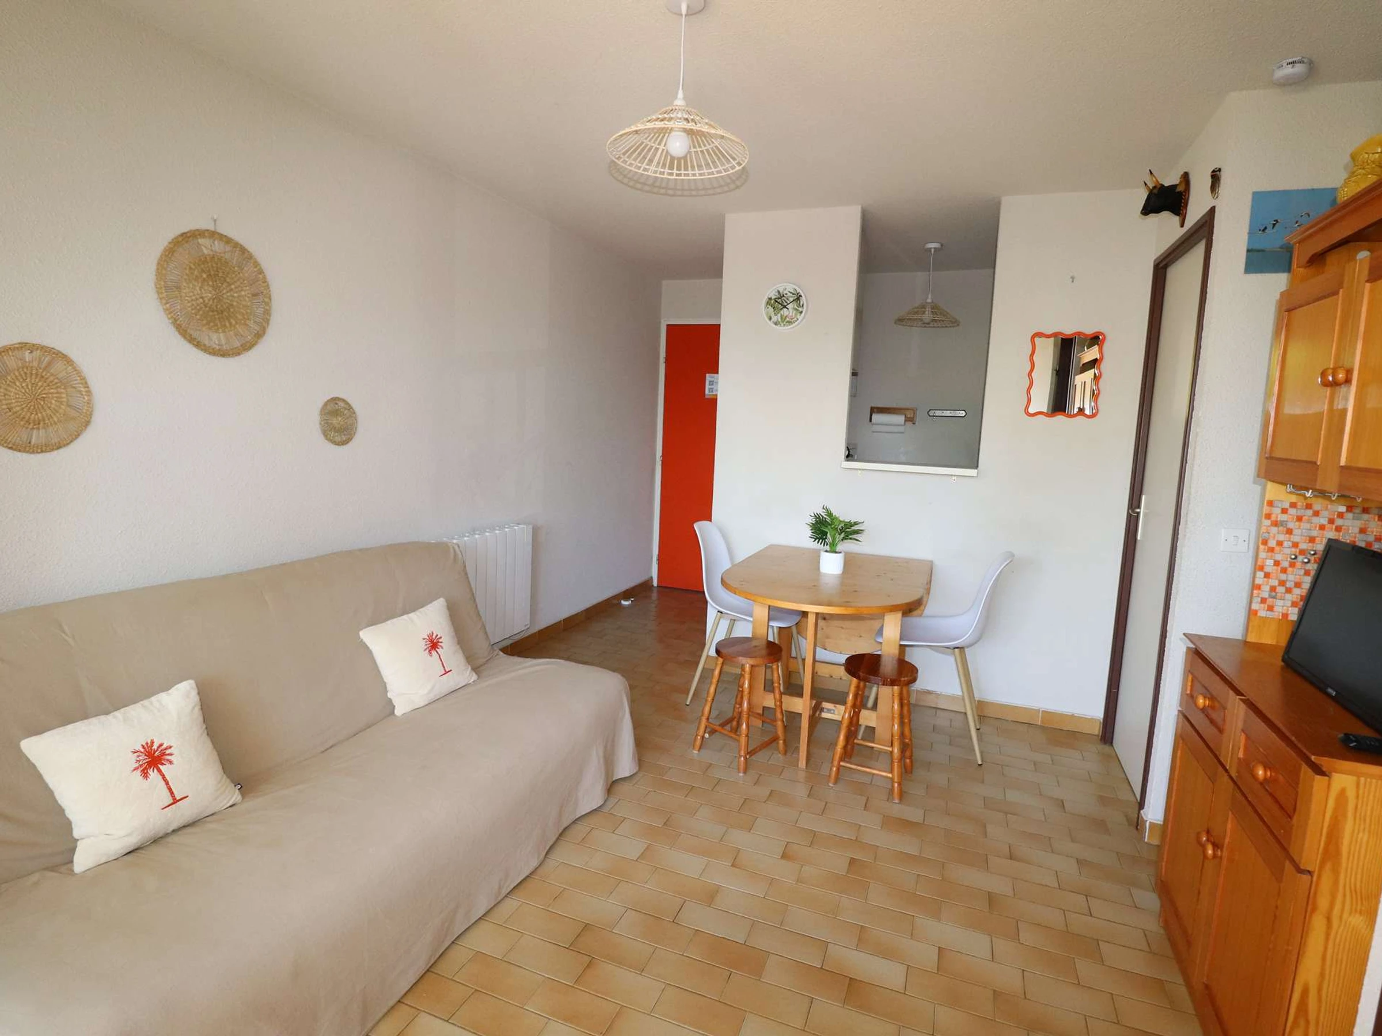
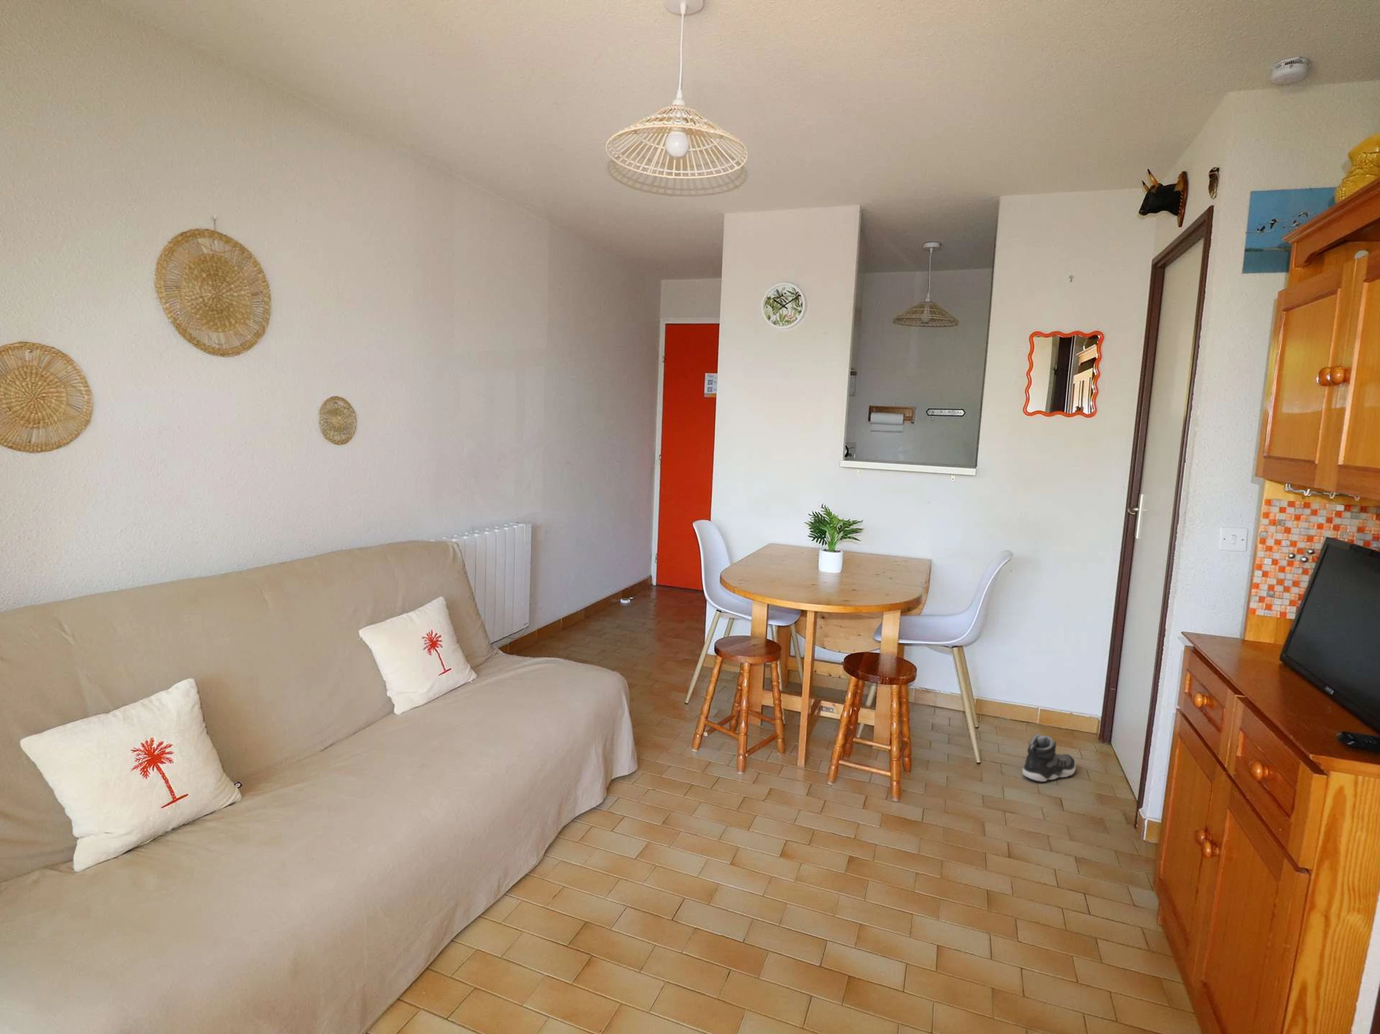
+ sneaker (1052, 755)
